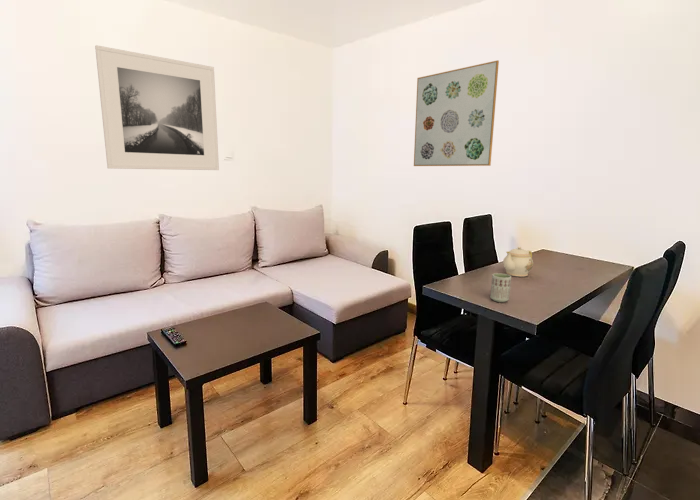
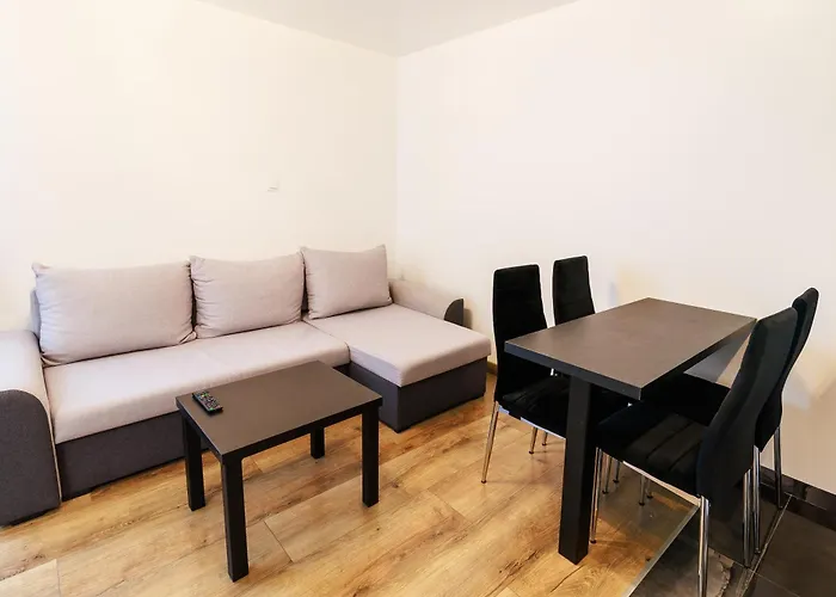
- wall art (451, 119)
- cup (500, 287)
- teapot (518, 260)
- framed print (163, 114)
